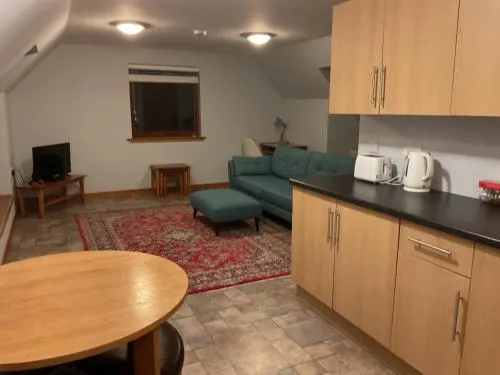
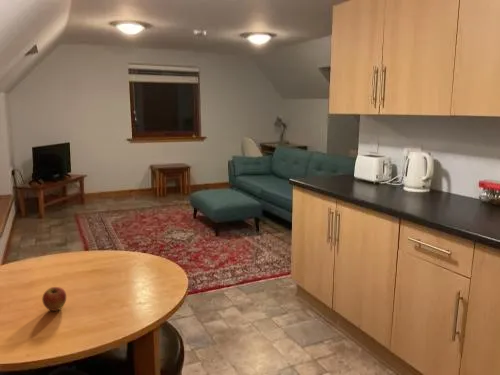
+ fruit (54, 297)
